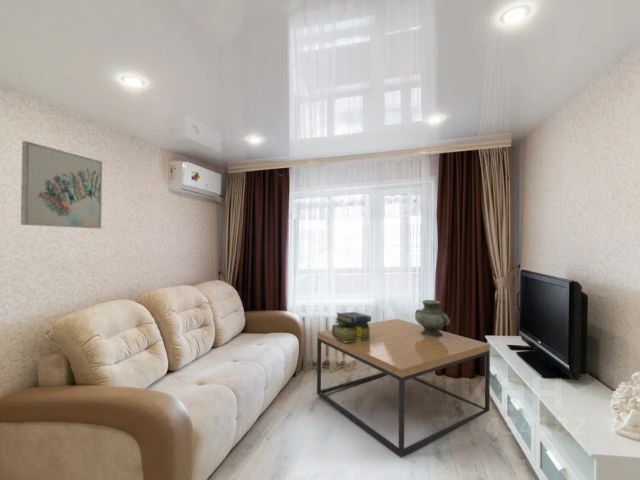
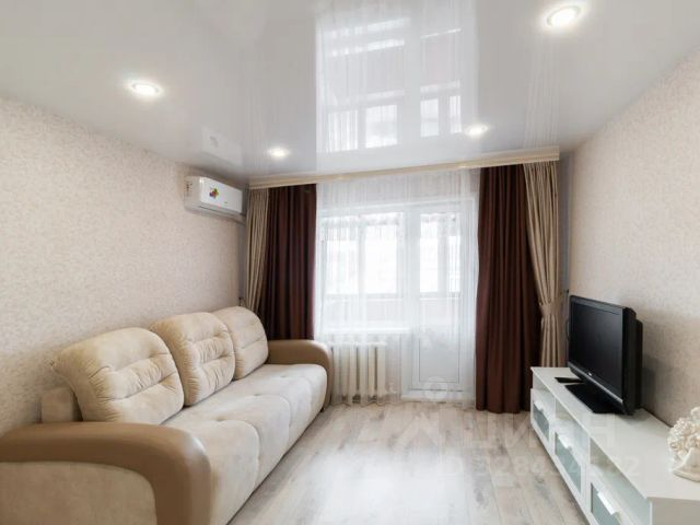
- wall art (66, 189)
- coffee table (398, 370)
- stack of books (352, 325)
- vase (431, 316)
